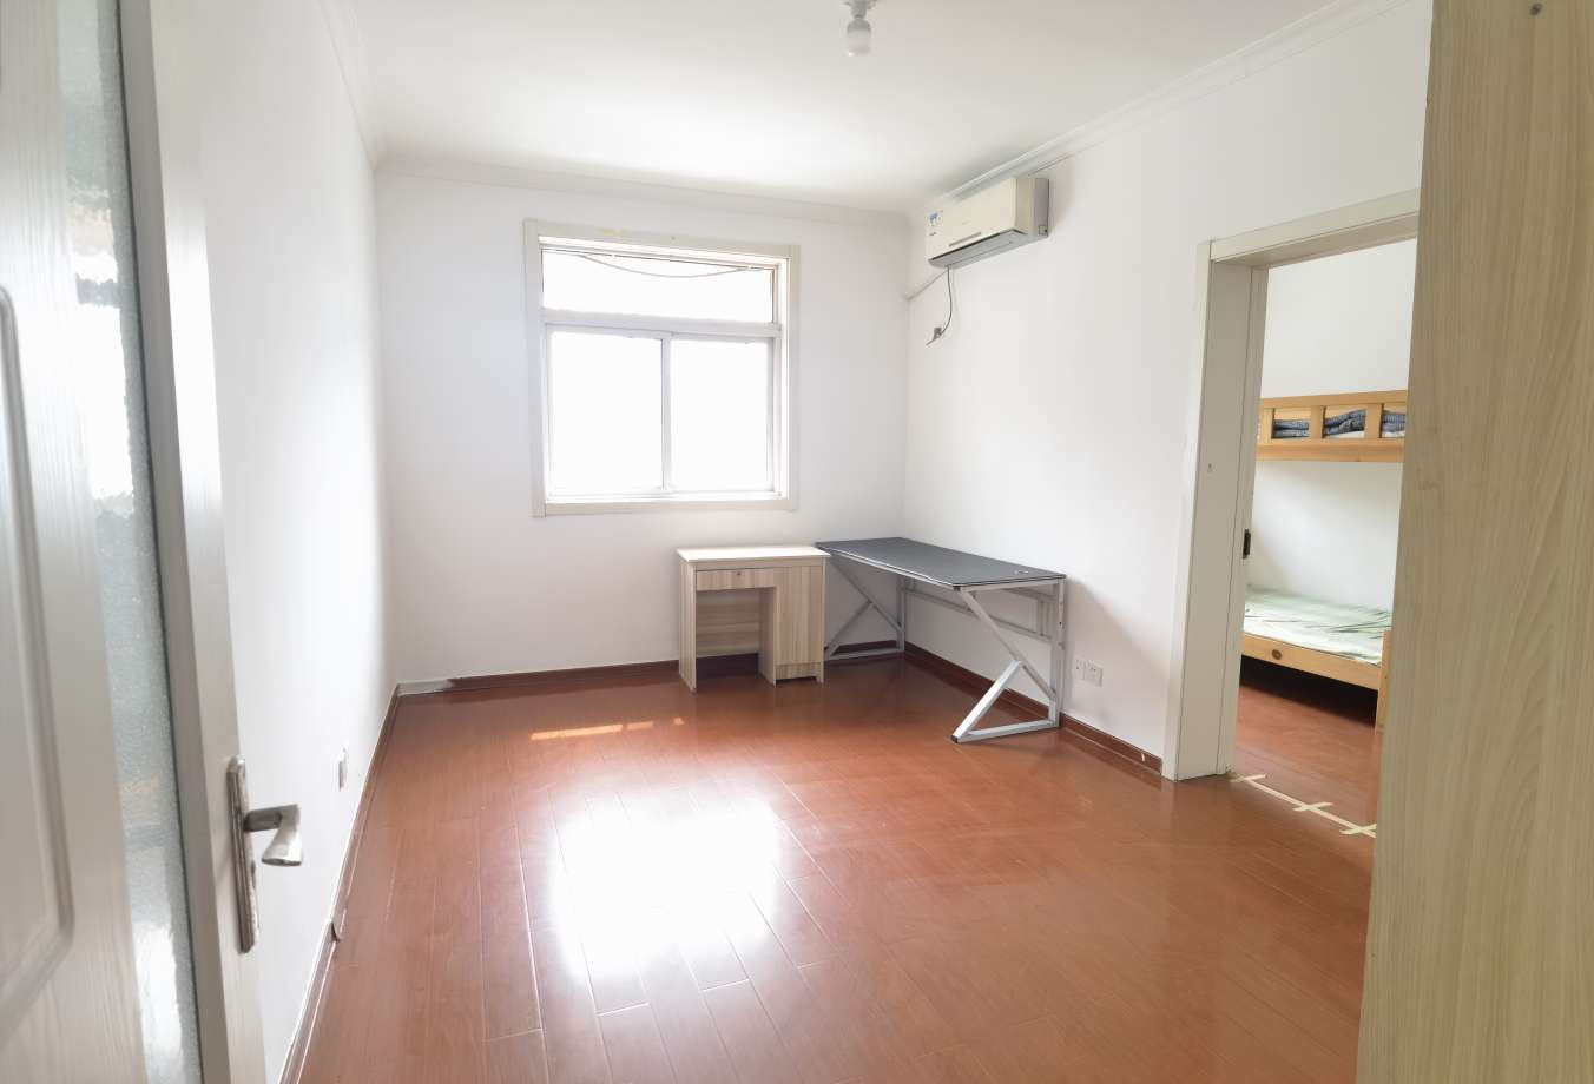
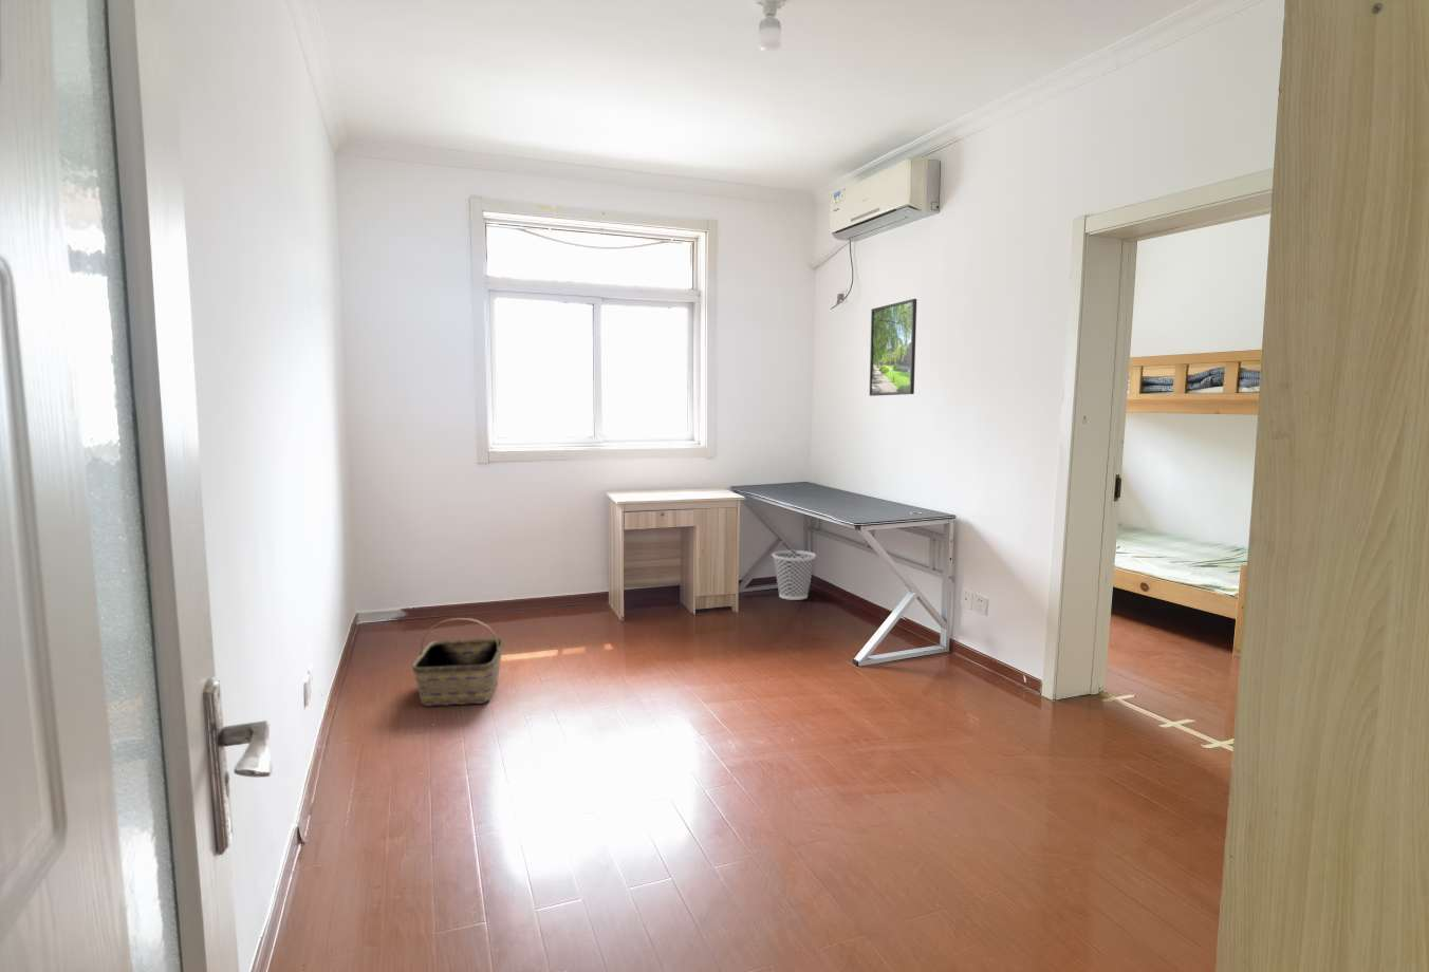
+ wastebasket (793, 575)
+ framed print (891, 349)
+ basket (460, 655)
